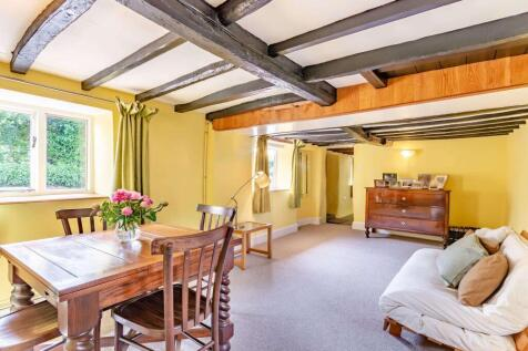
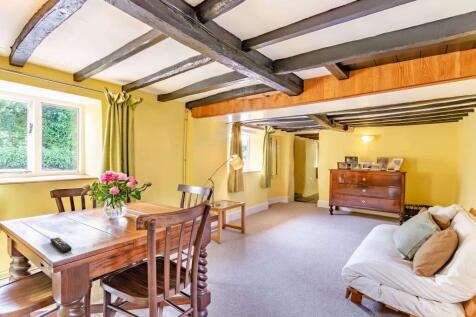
+ remote control (60, 244)
